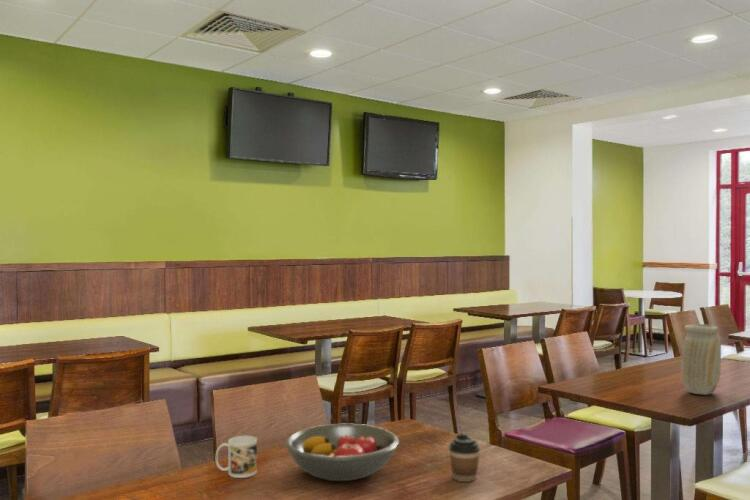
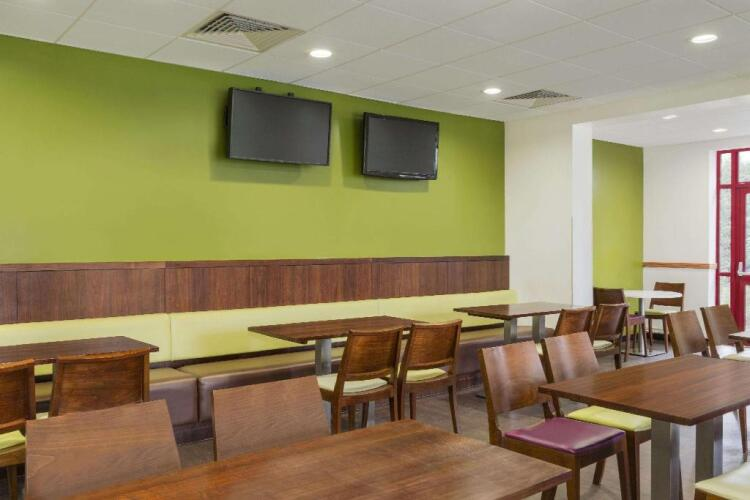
- mug (236, 456)
- fruit bowl (342, 451)
- vase (701, 358)
- coffee cup (464, 457)
